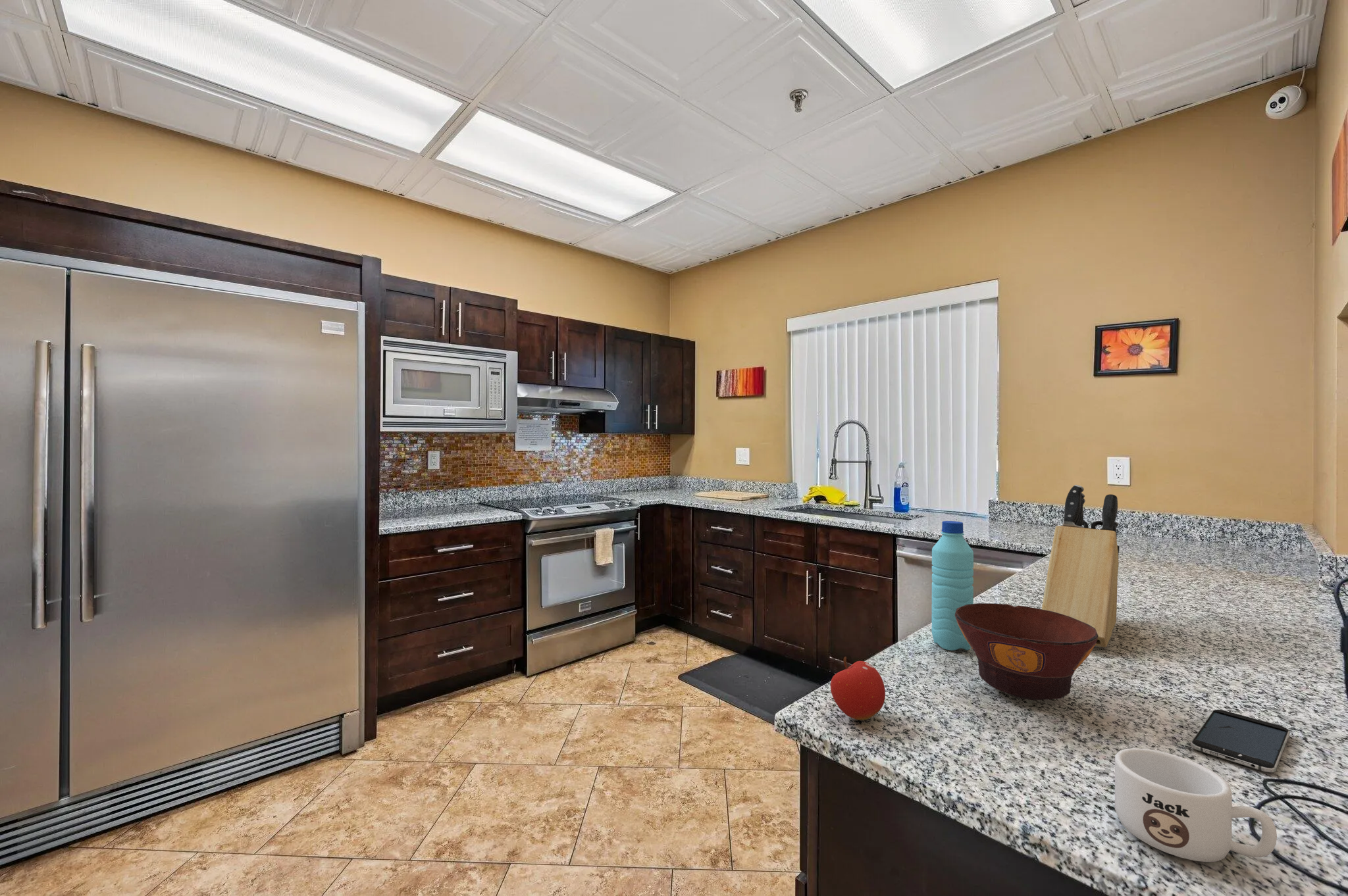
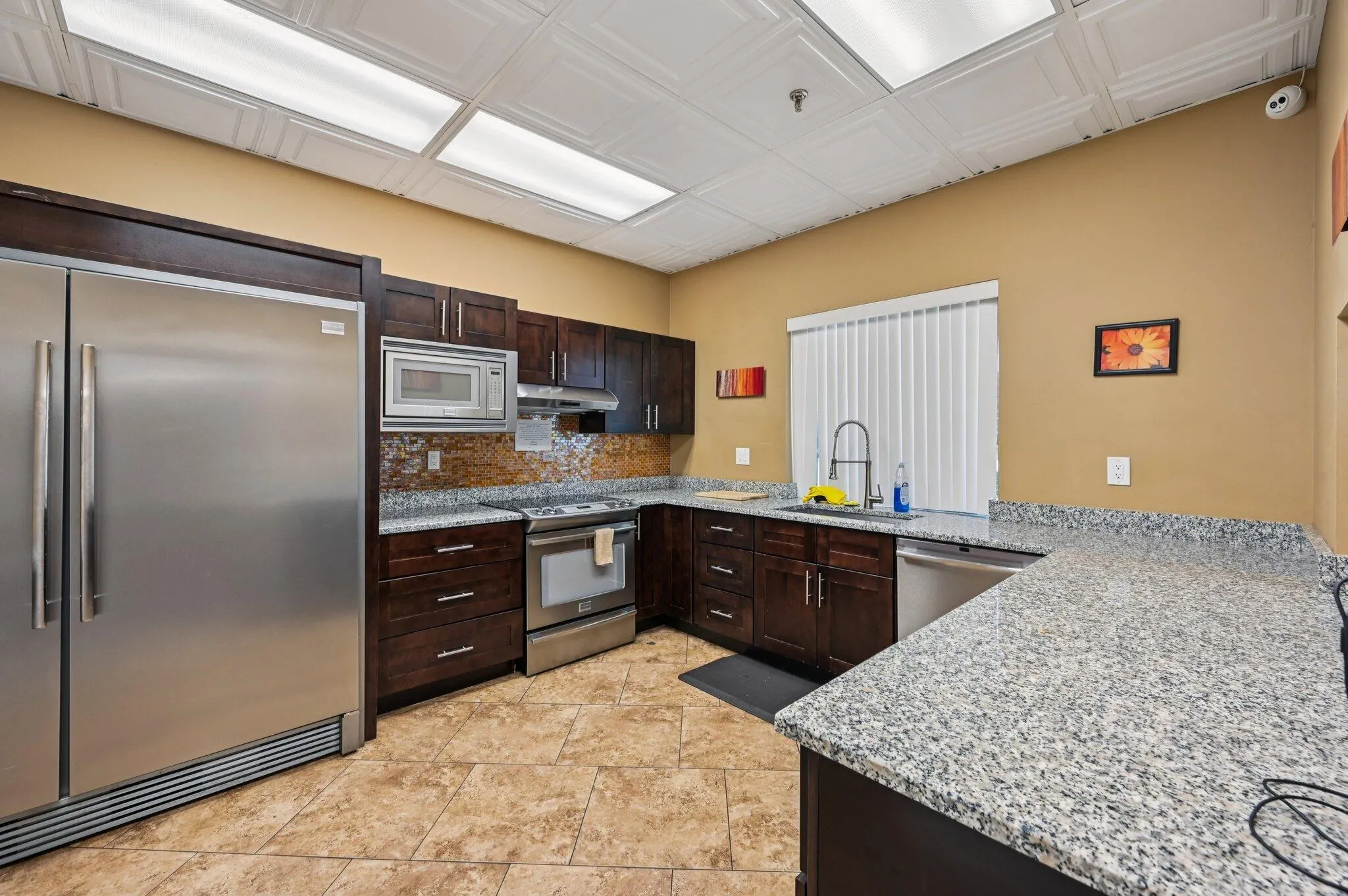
- fruit (857, 688)
- water bottle (952, 584)
- smartphone (1241, 737)
- mug (1189, 810)
- knife block (1083, 557)
- bowl (1022, 656)
